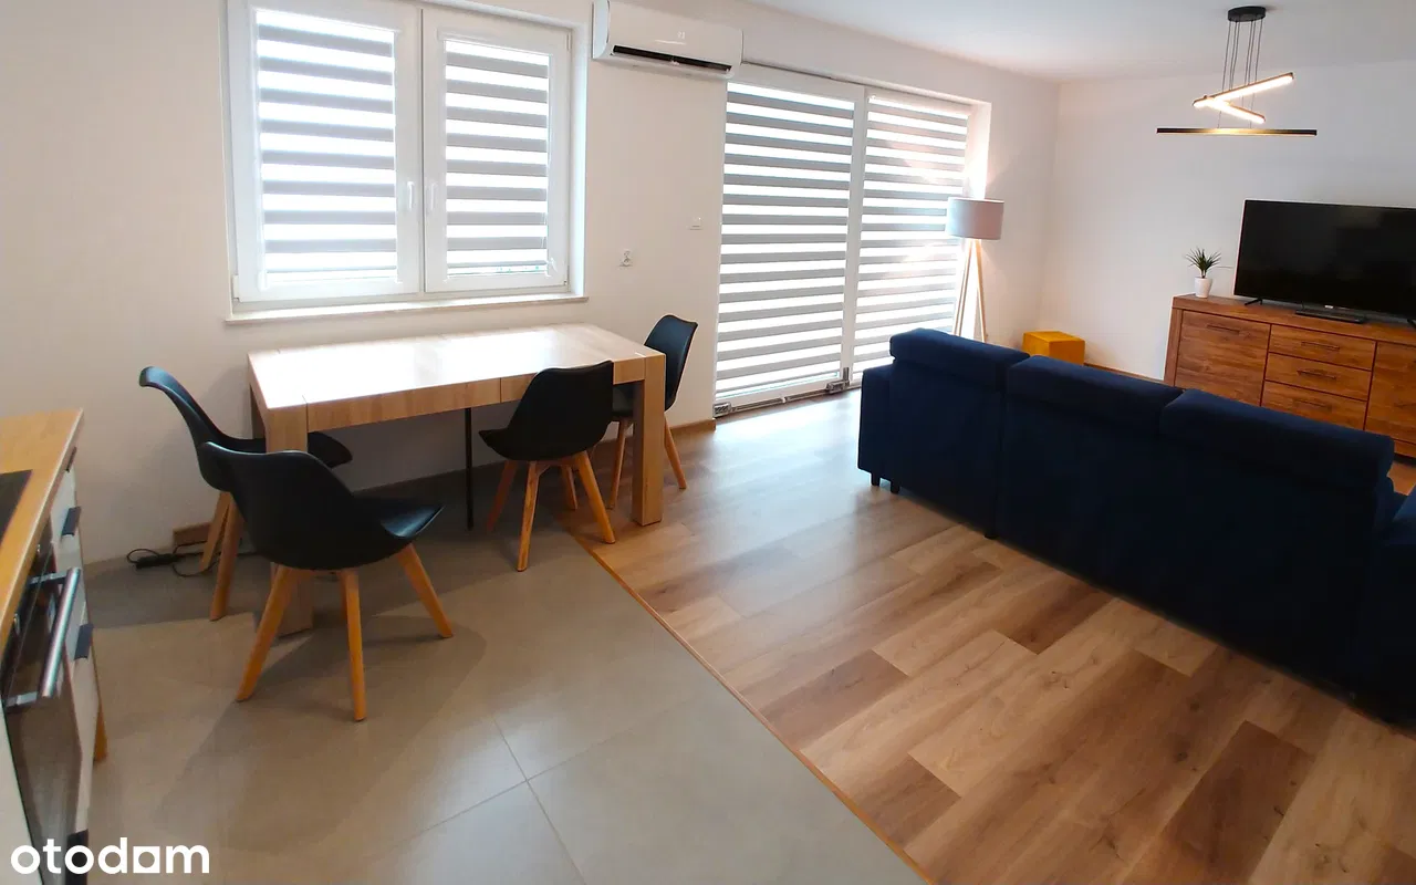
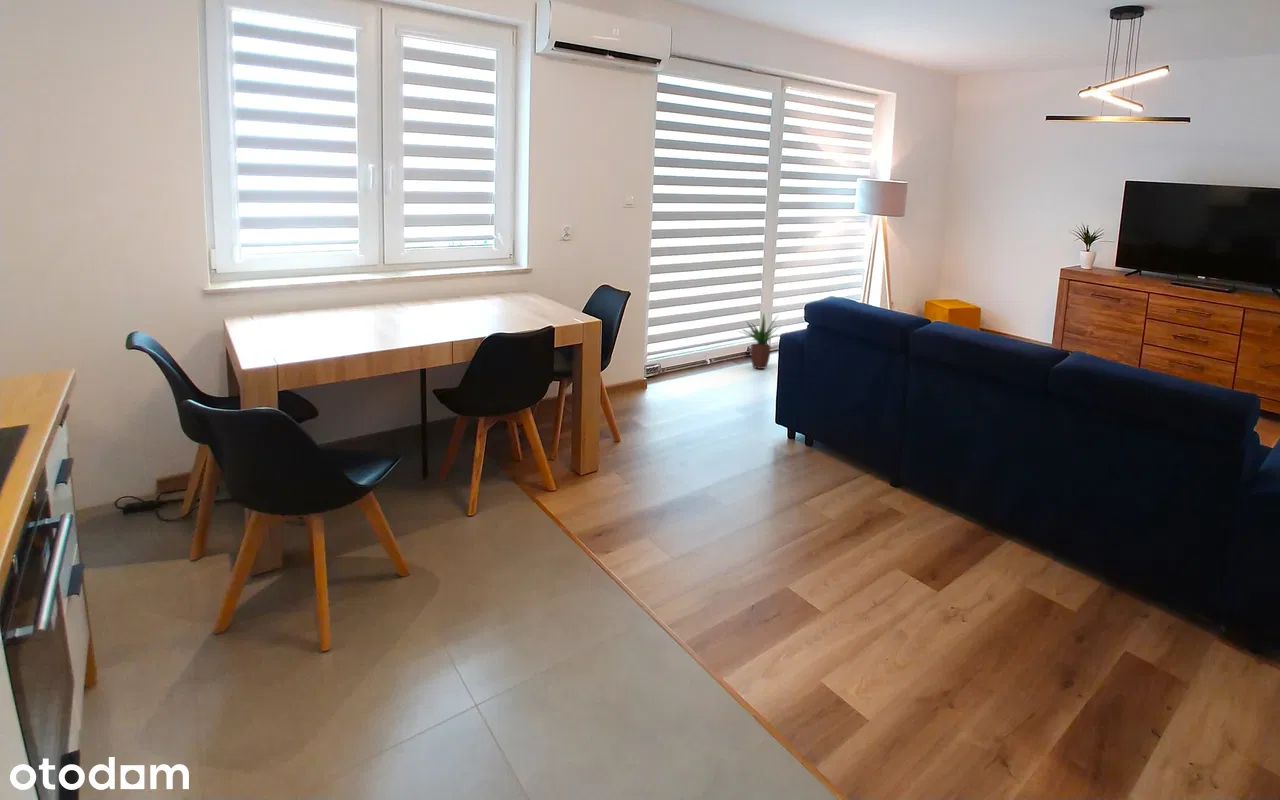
+ potted plant (761, 340)
